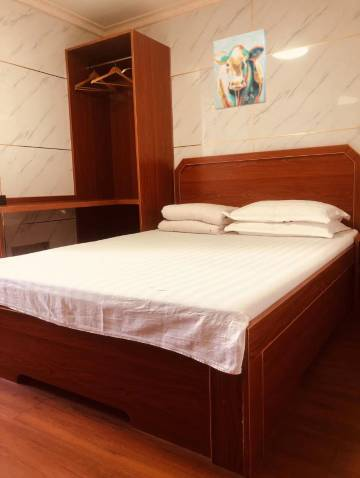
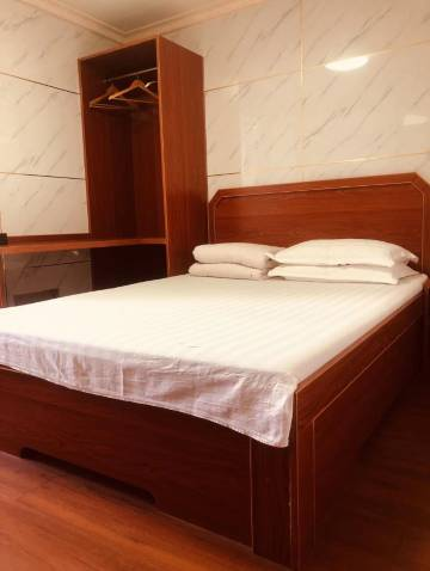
- wall art (239, 71)
